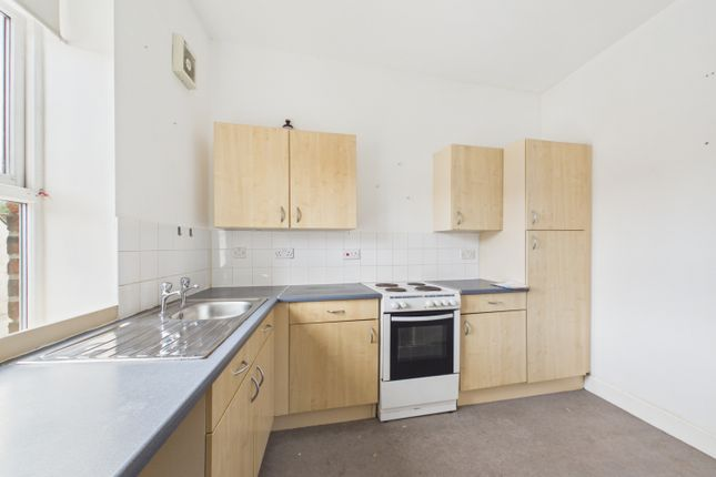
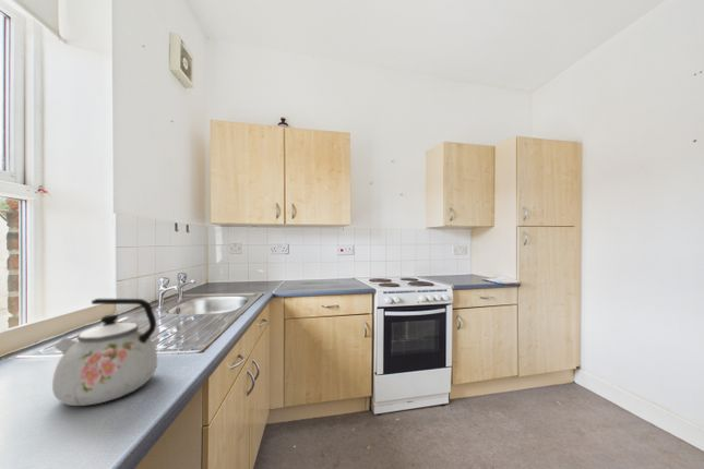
+ kettle (108, 344)
